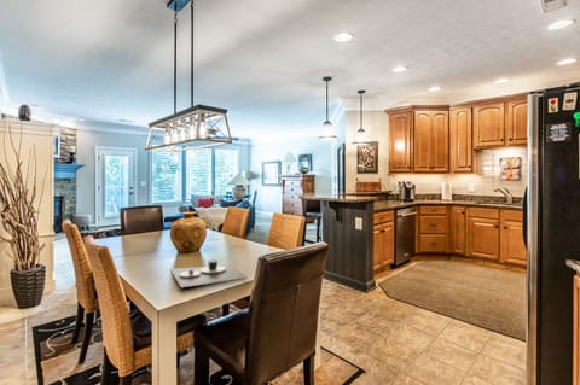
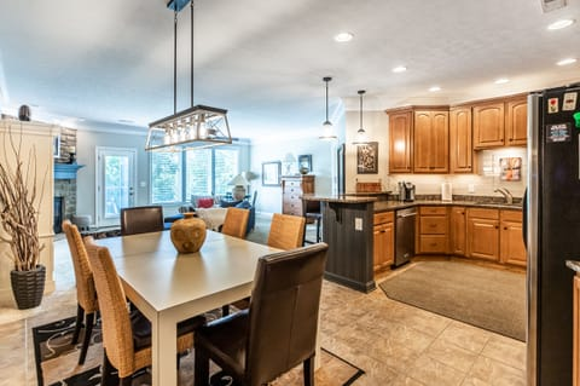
- place mat (205, 267)
